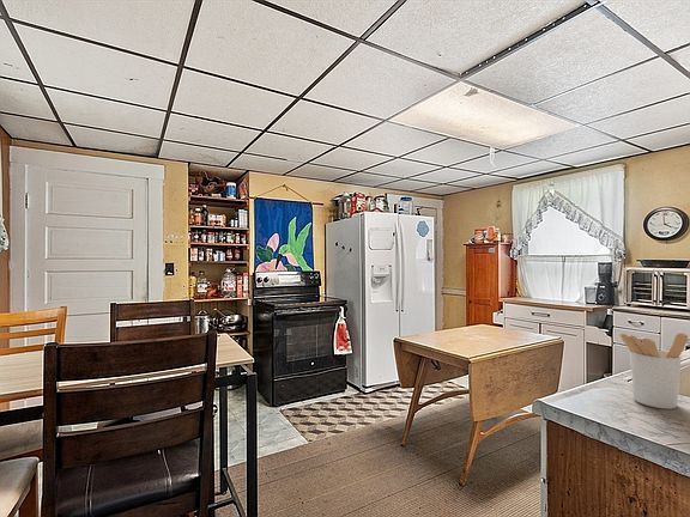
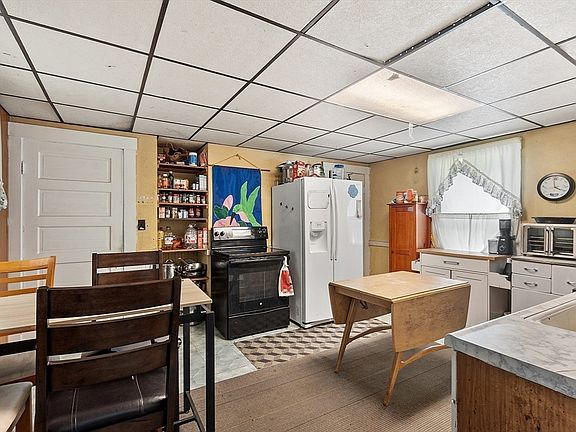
- utensil holder (649, 366)
